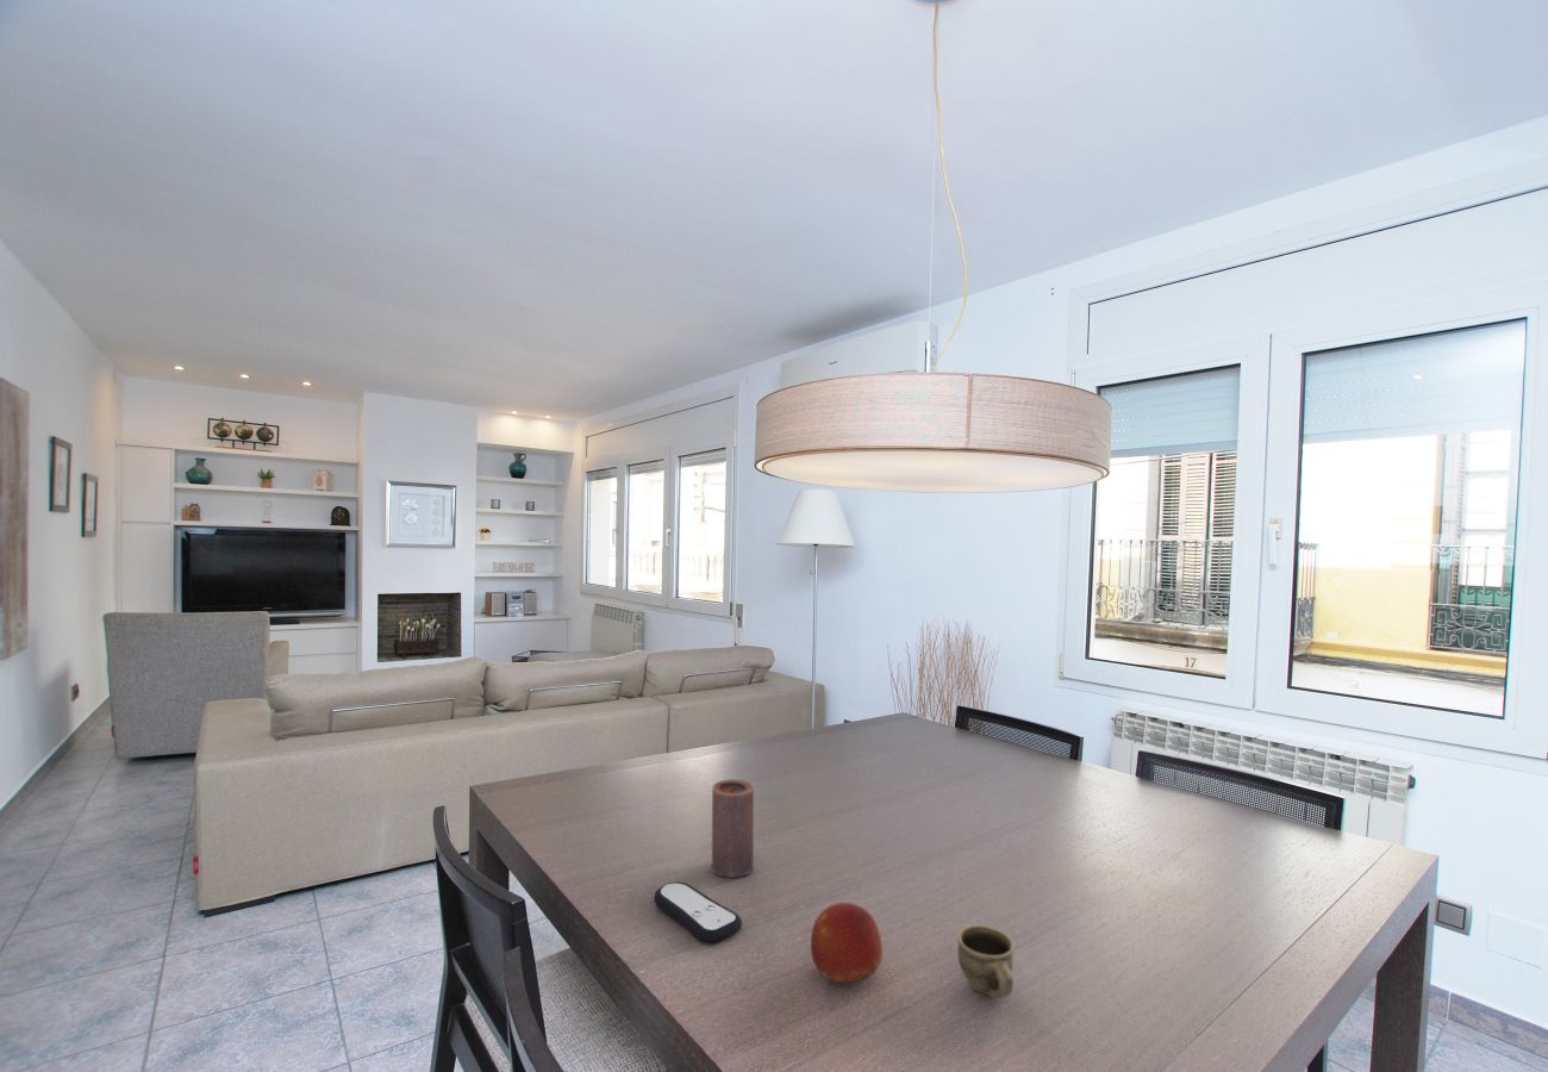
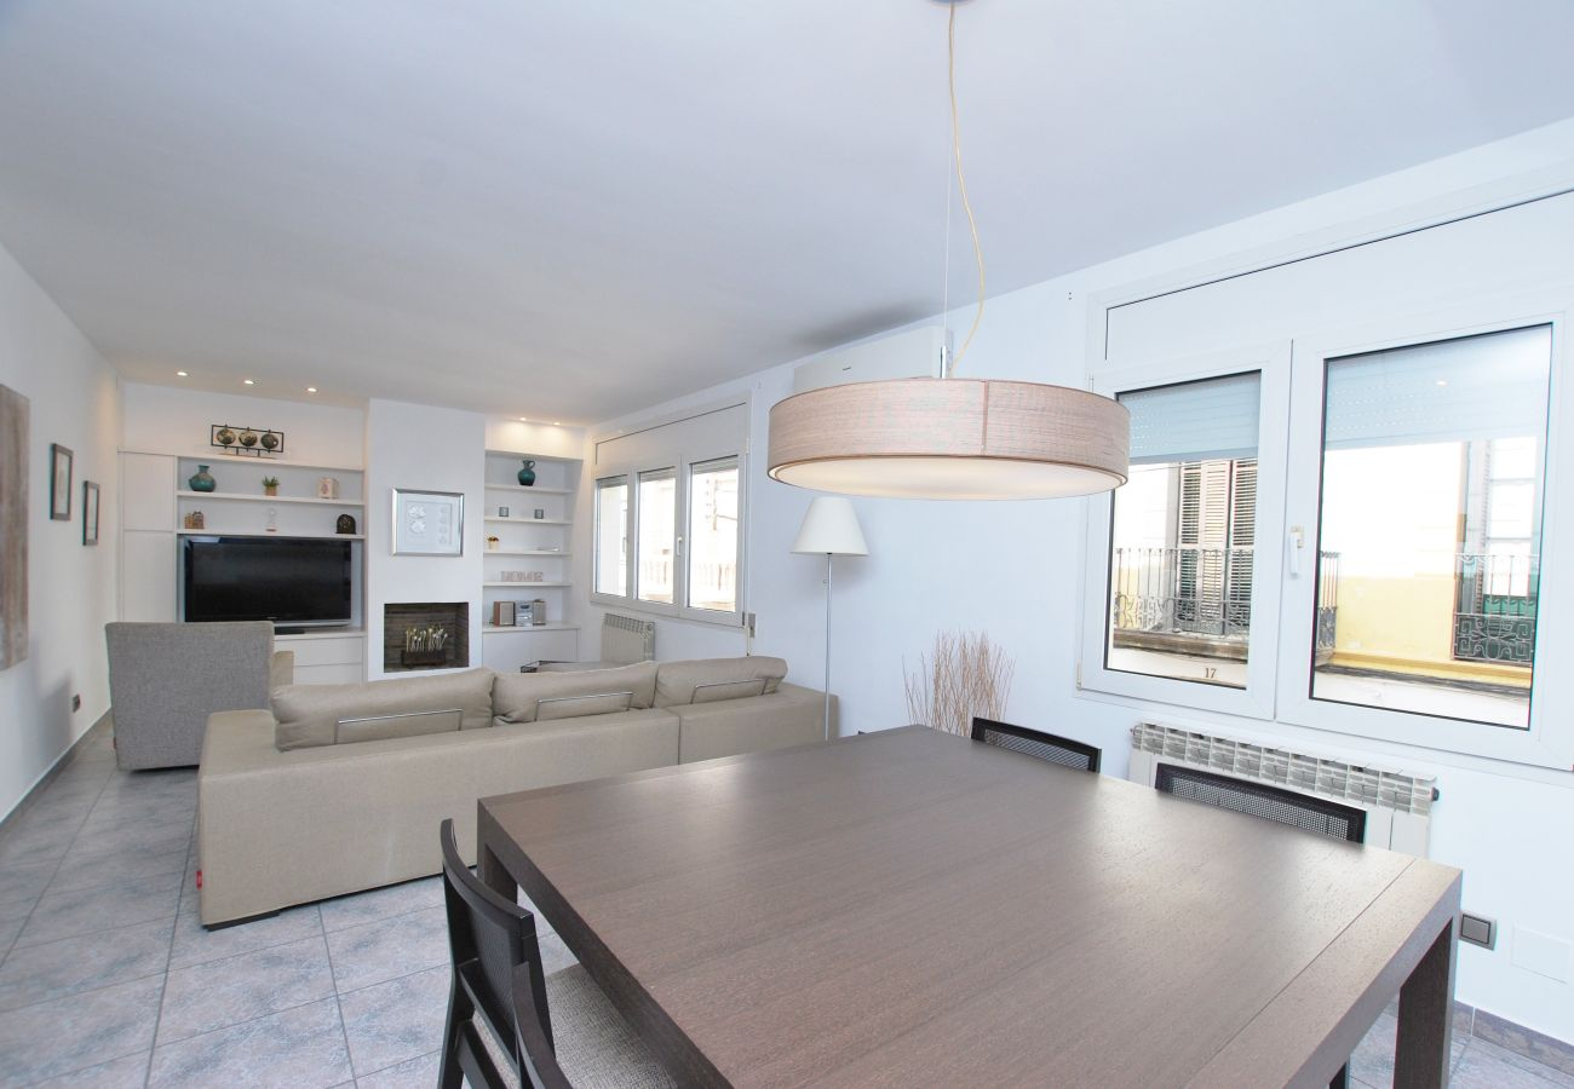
- fruit (845, 939)
- remote control (694, 909)
- candle (732, 827)
- cup (987, 968)
